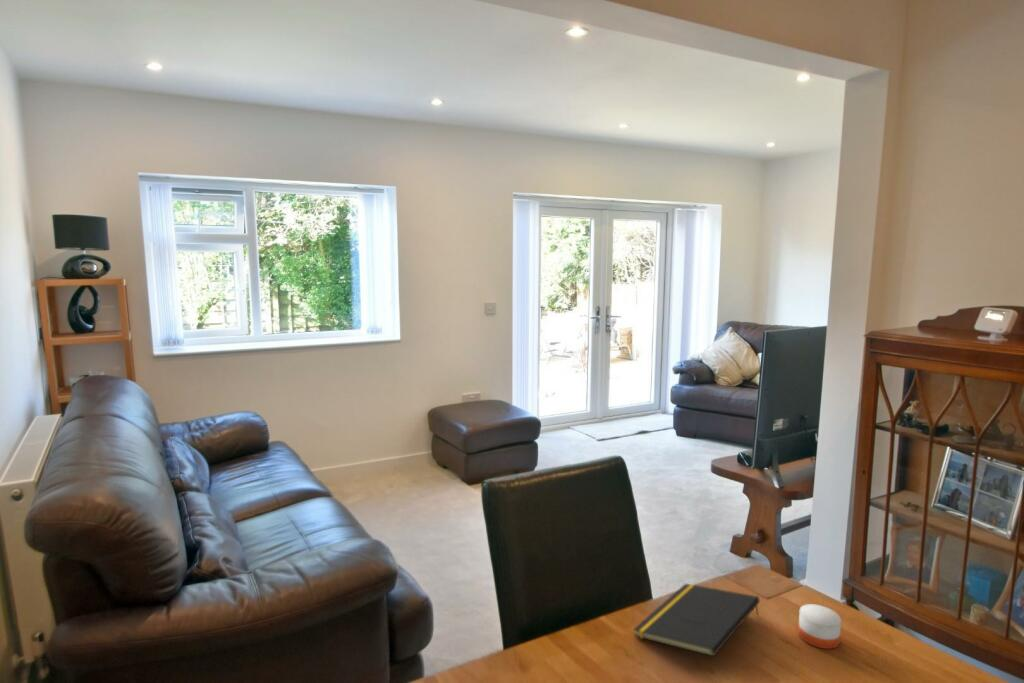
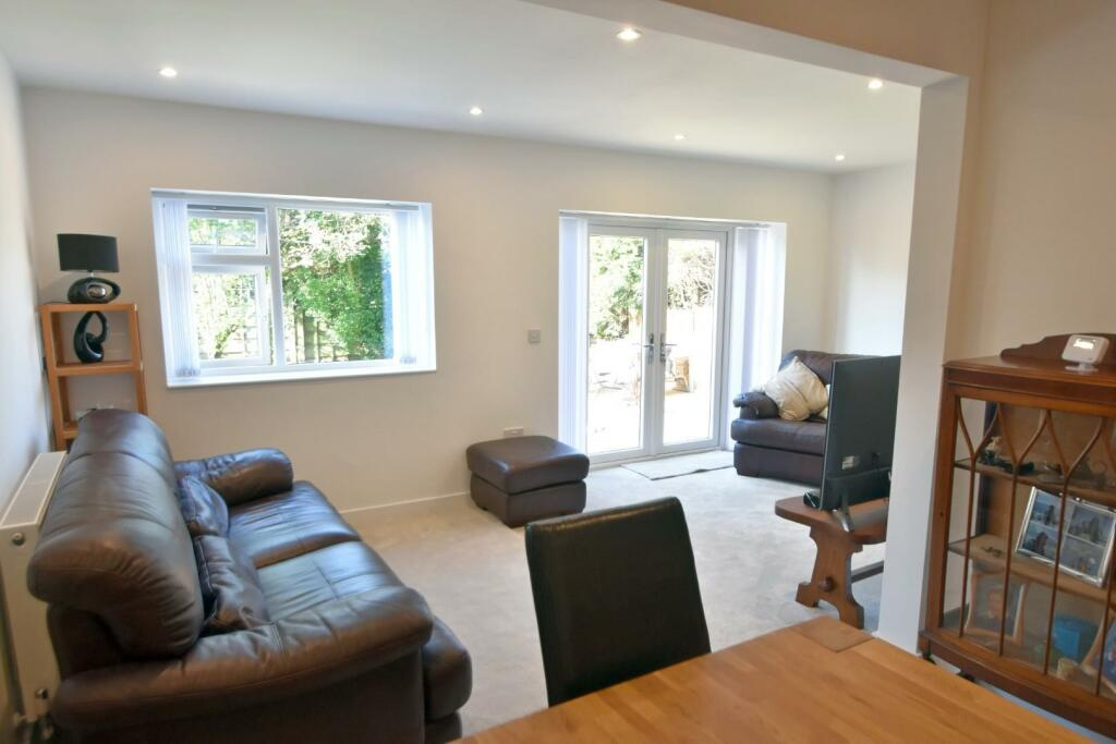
- notepad (697, 615)
- candle (820, 613)
